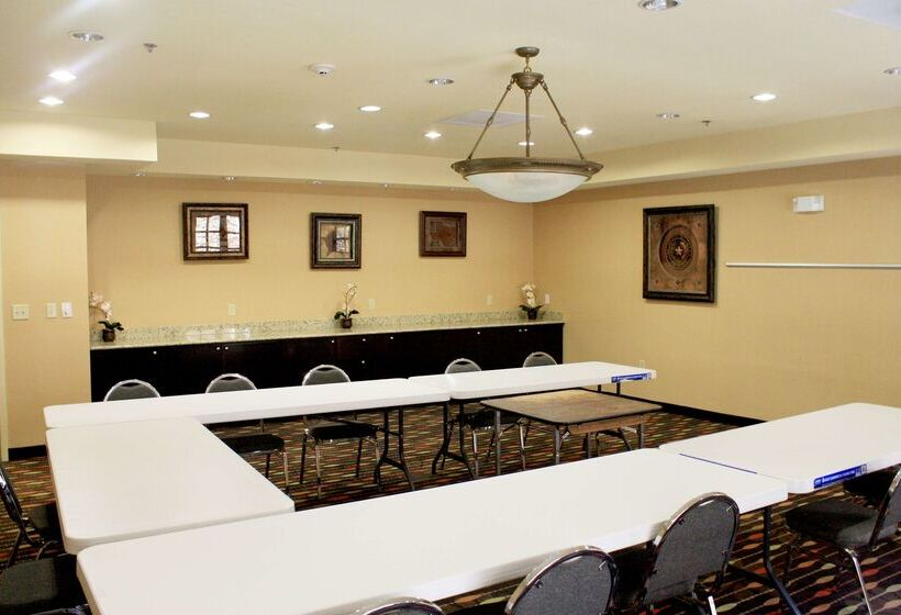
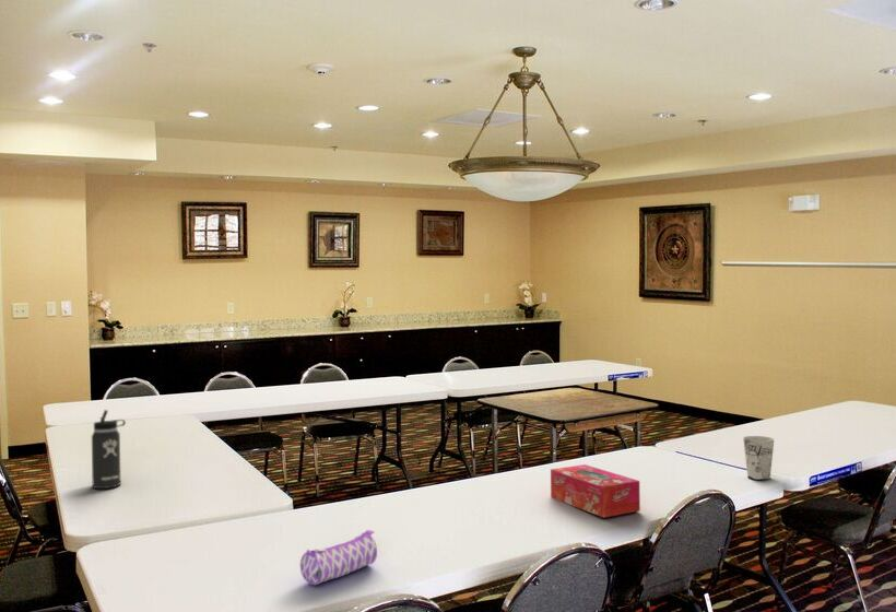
+ tissue box (593, 489)
+ pencil case (339, 556)
+ cup (758, 458)
+ thermos bottle (108, 447)
